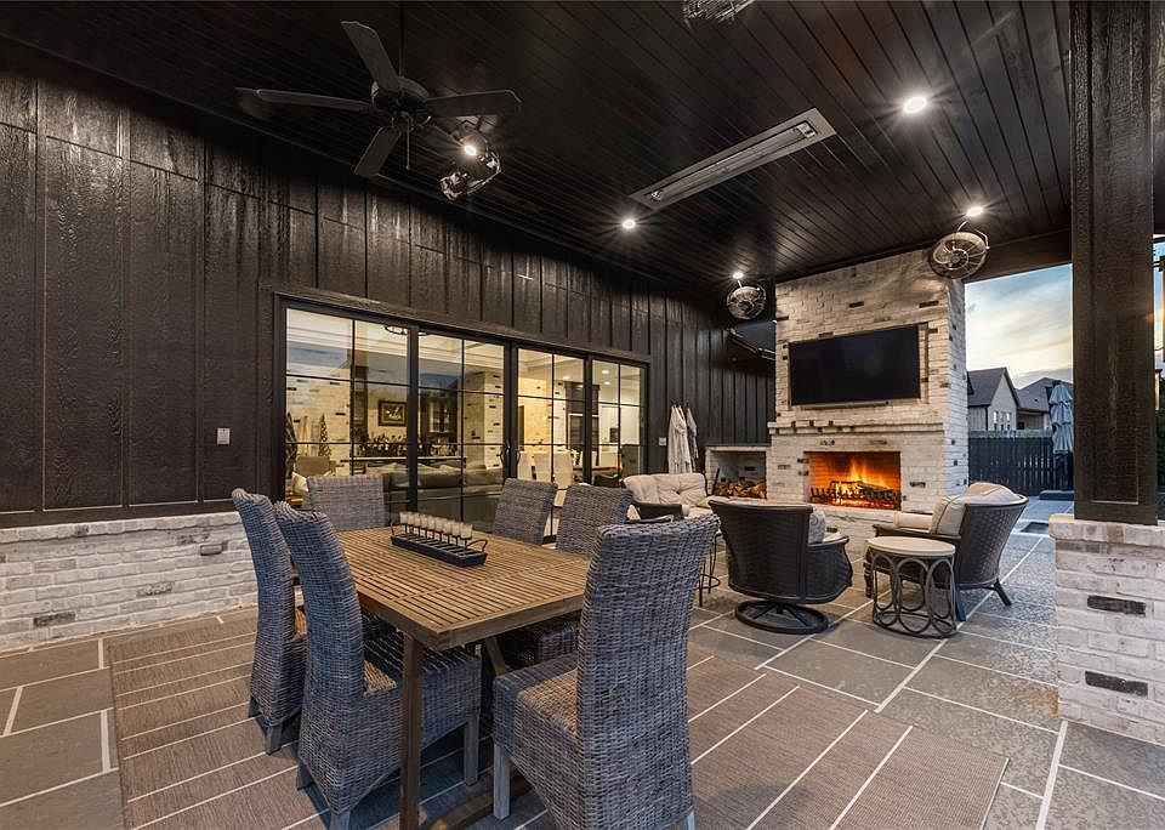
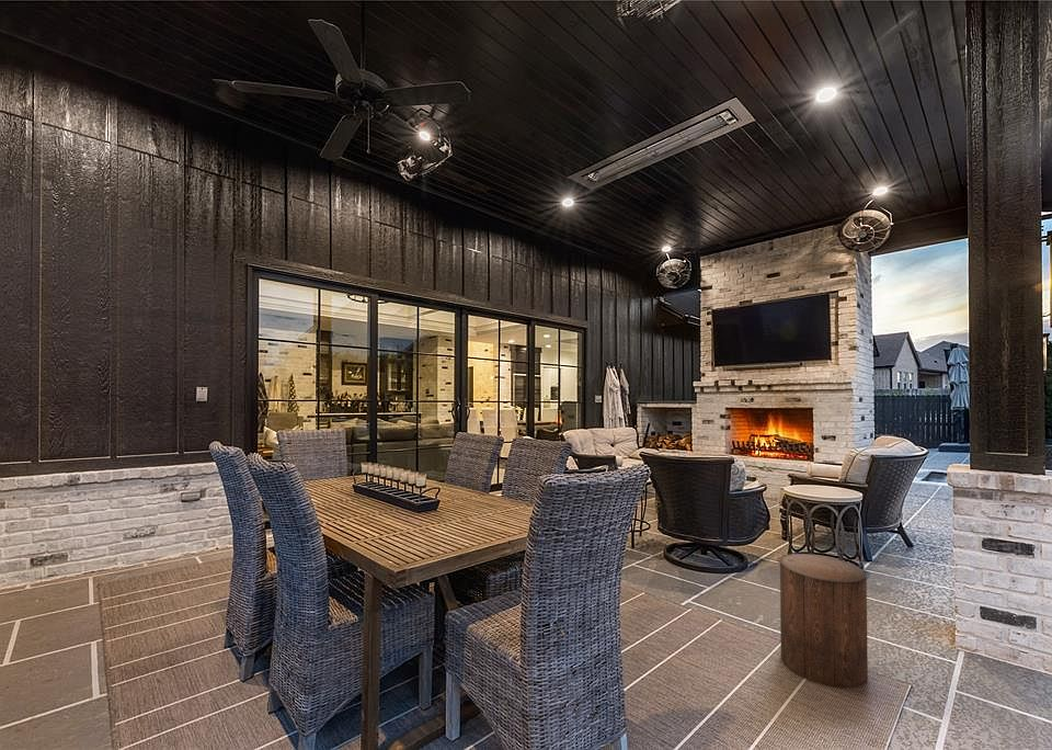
+ stool (822, 615)
